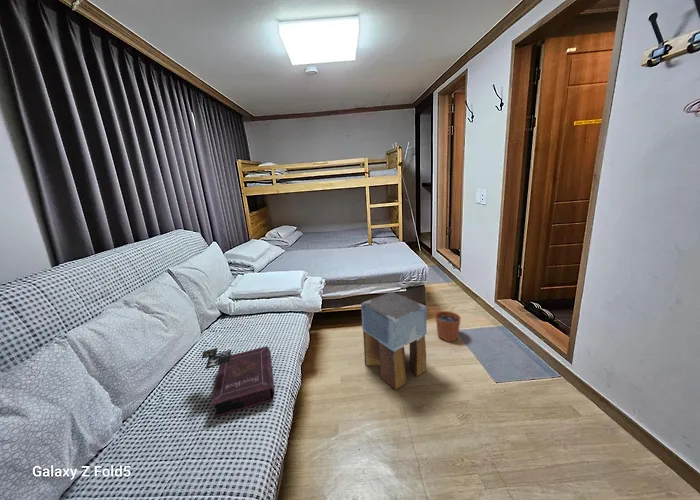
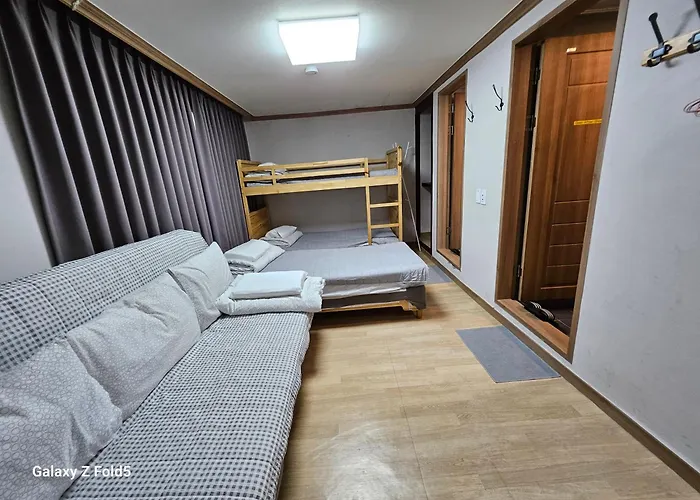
- book (238, 370)
- stool (393, 336)
- plant pot (447, 321)
